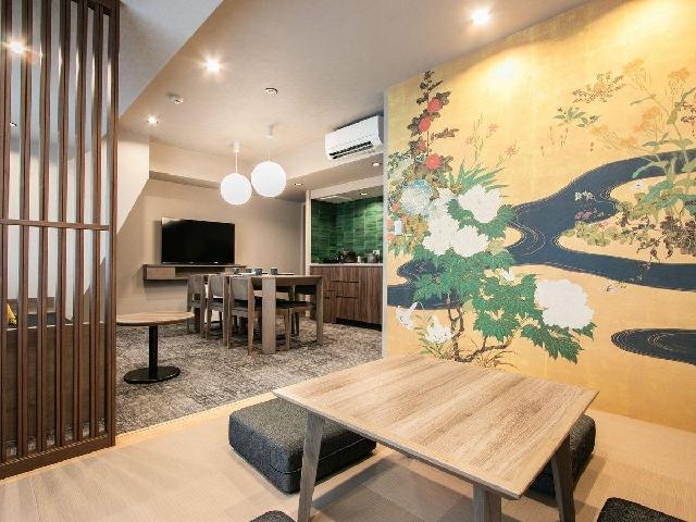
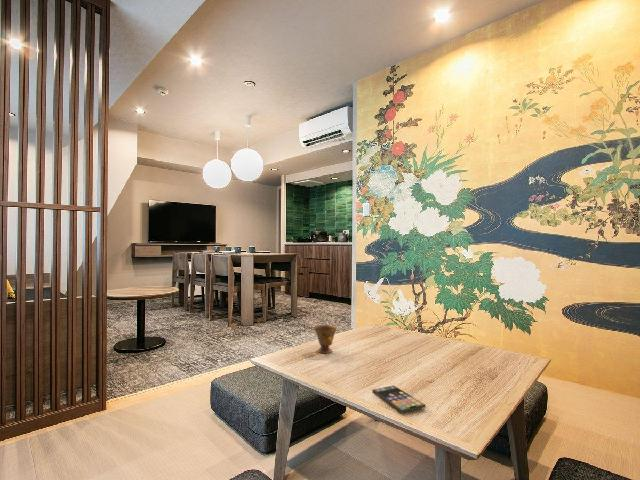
+ teacup (326, 340)
+ smartphone (397, 397)
